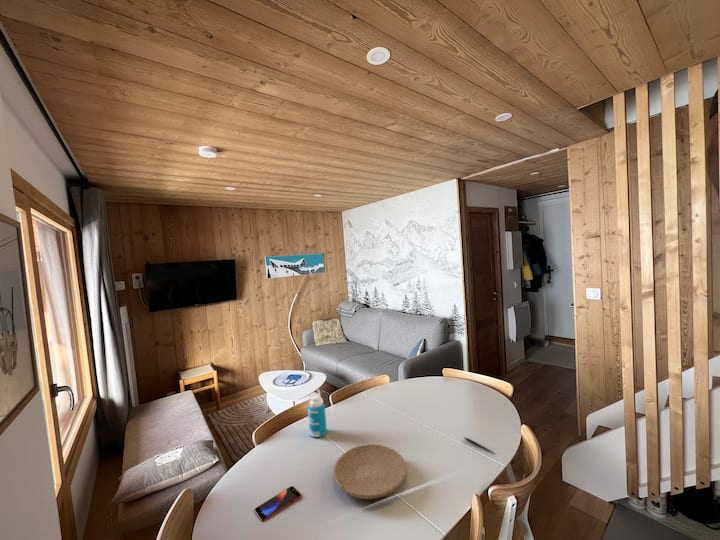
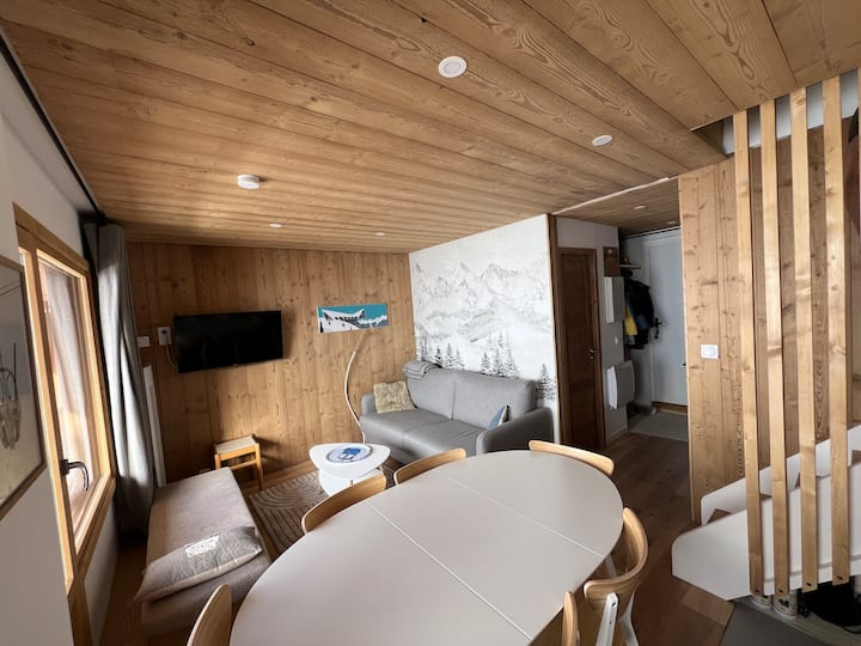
- smartphone (278, 502)
- plate (370, 472)
- pen (478, 445)
- bottle (317, 415)
